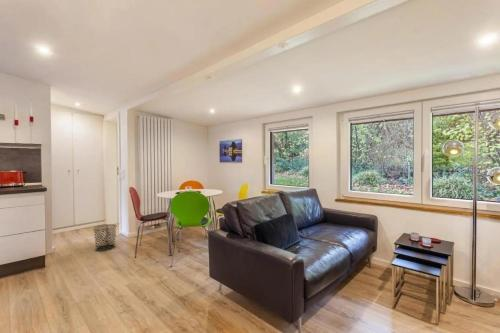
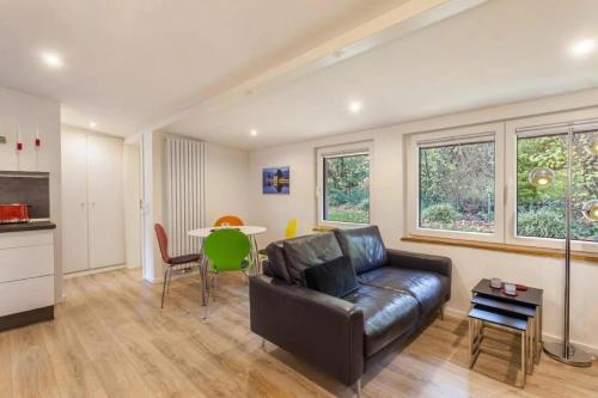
- waste bin (105, 237)
